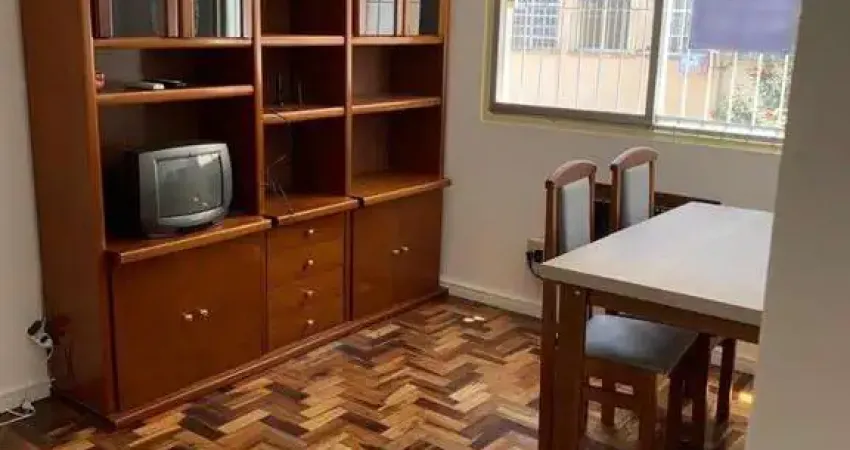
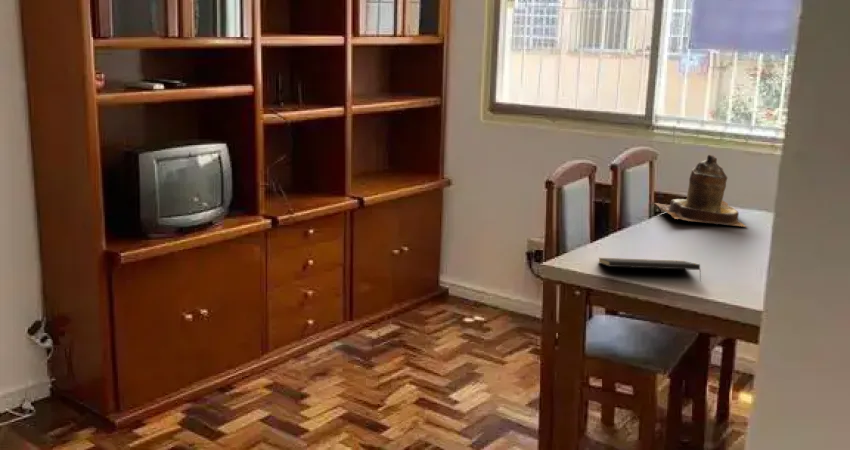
+ teapot (701, 186)
+ notepad (647, 263)
